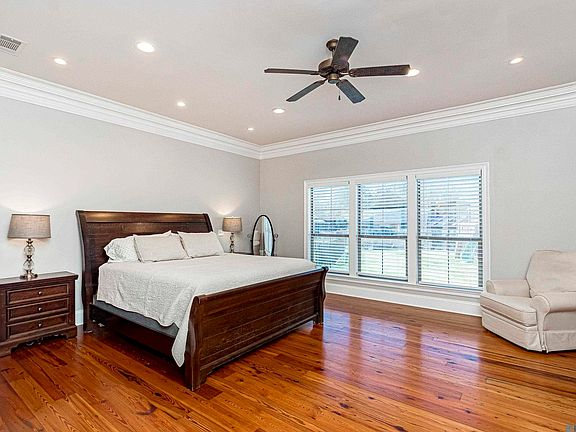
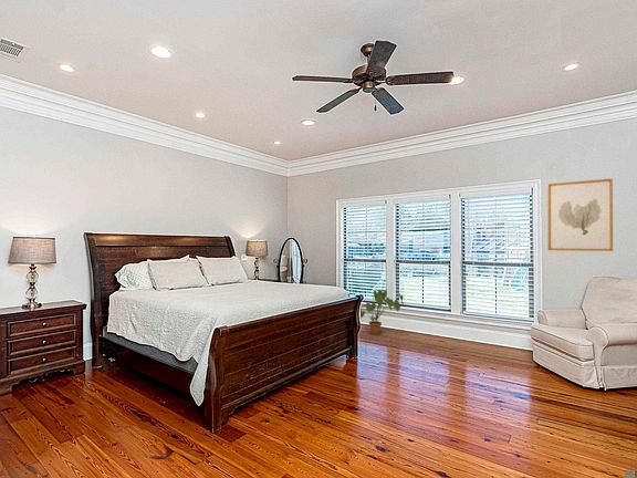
+ wall art (578, 216)
+ house plant (382, 311)
